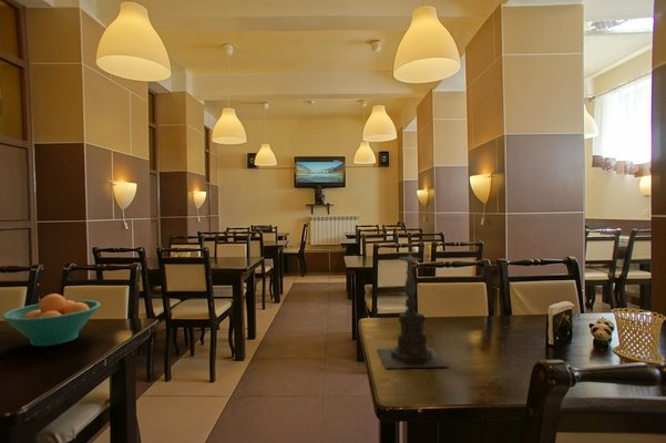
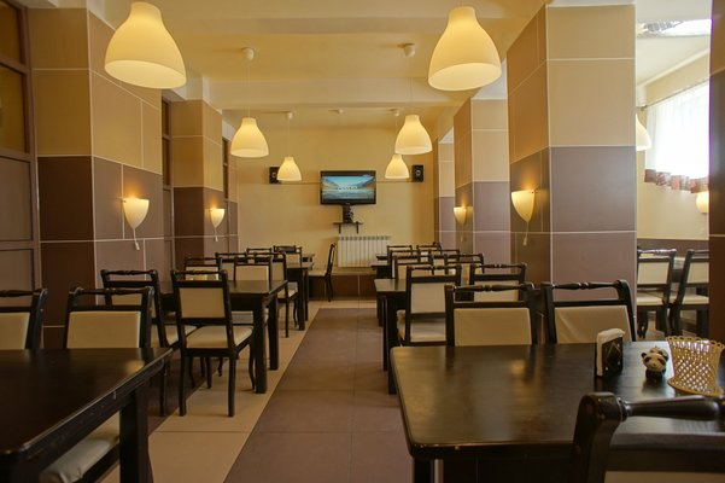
- candle holder (409, 299)
- fruit bowl (53, 317)
